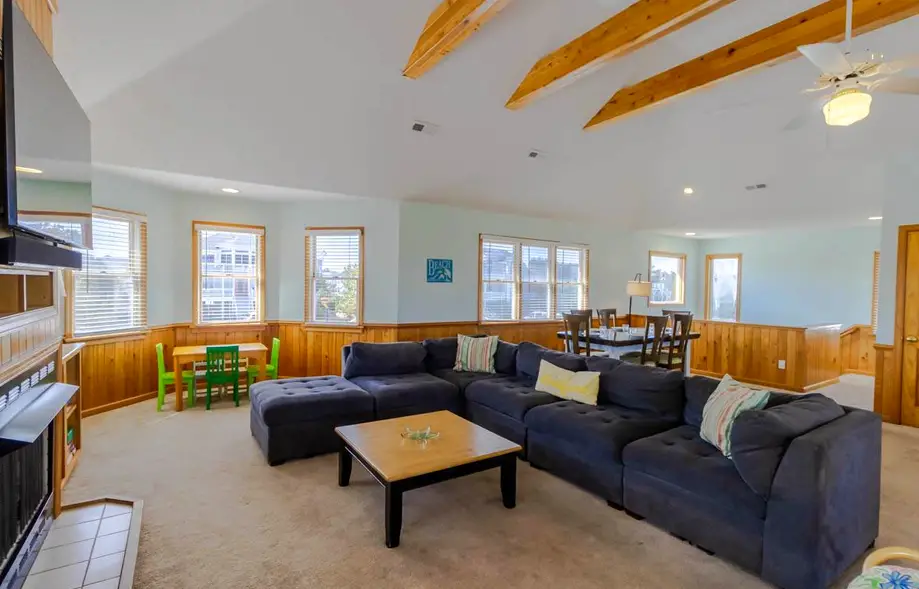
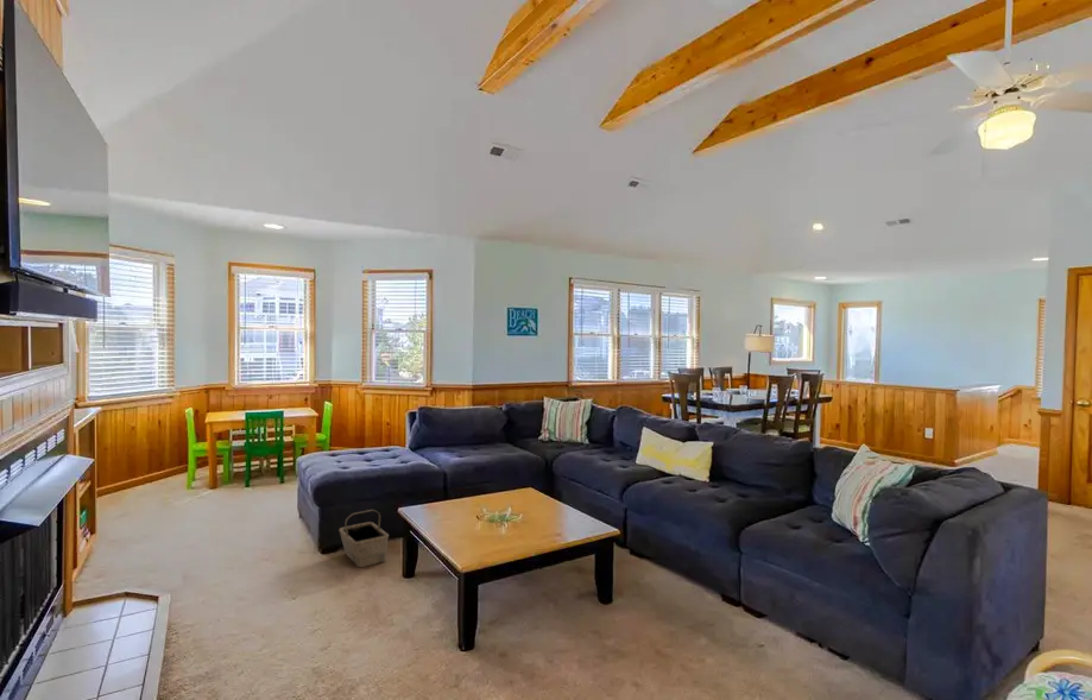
+ basket (362, 534)
